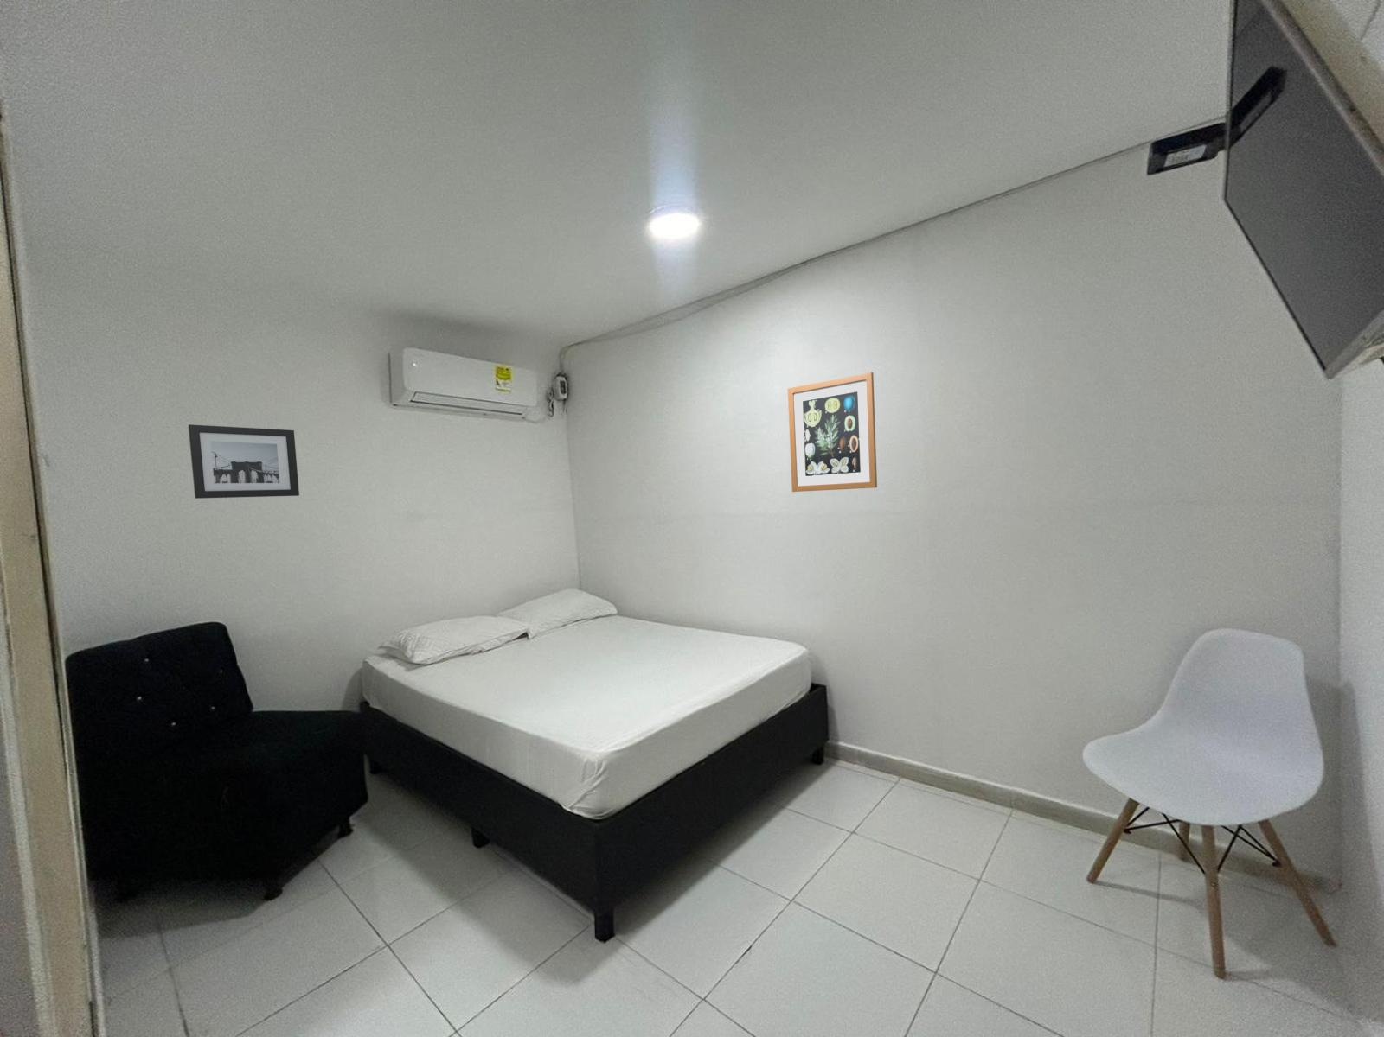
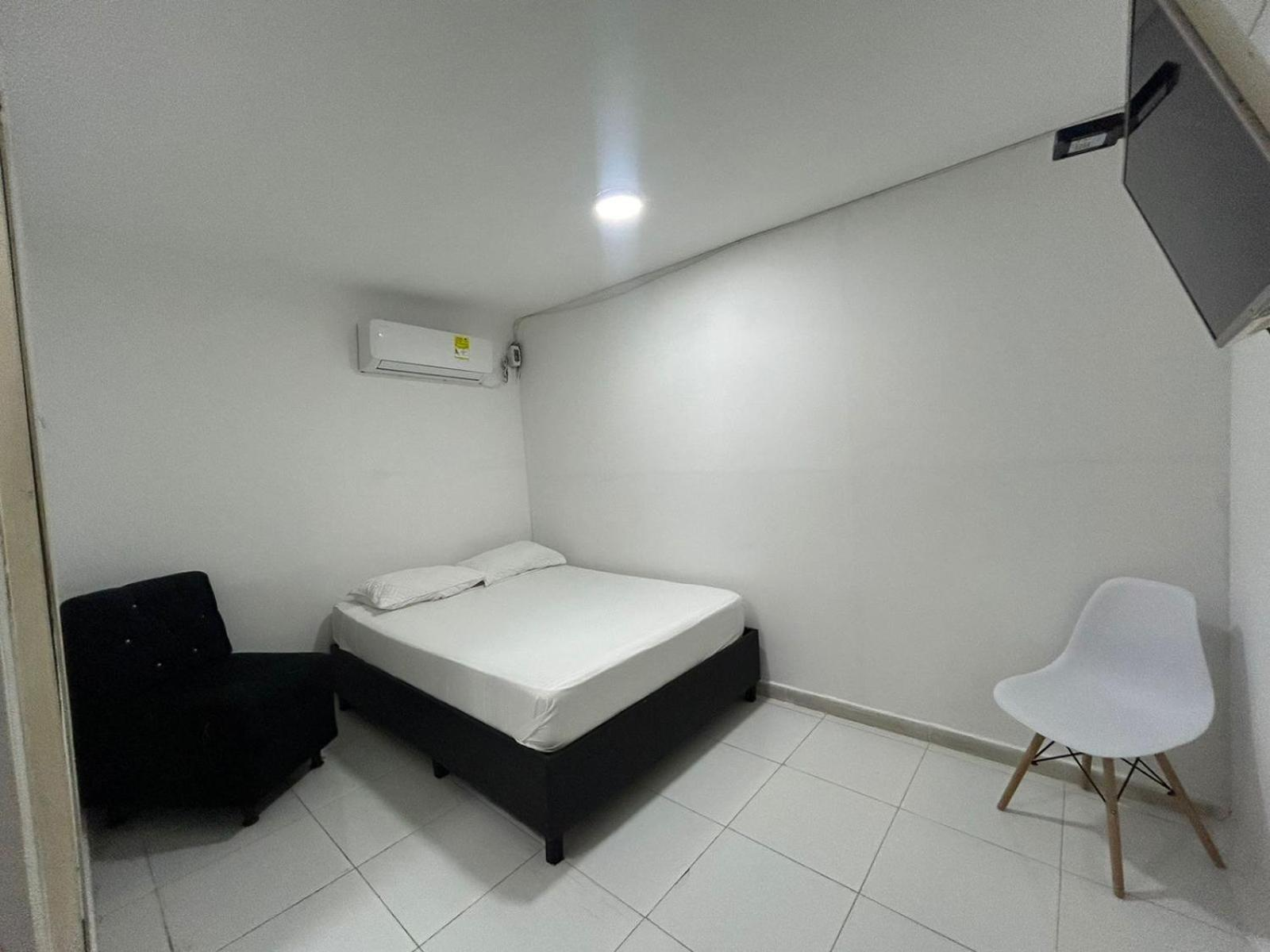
- wall art (246, 462)
- wall art (829, 436)
